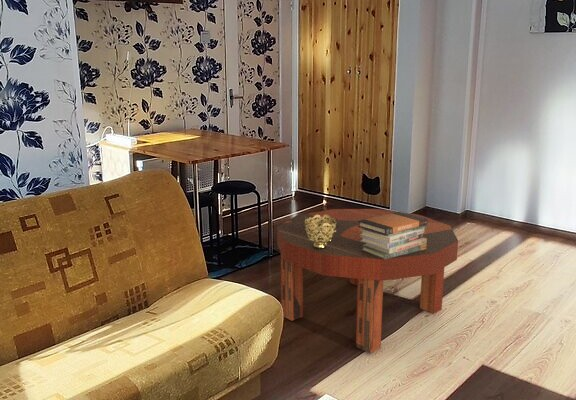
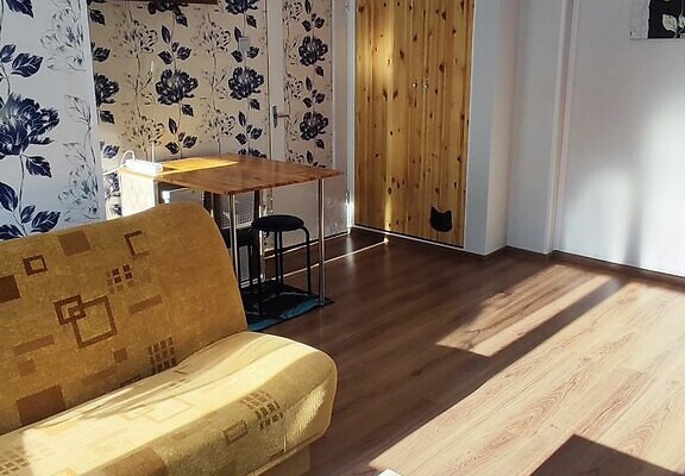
- coffee table (365, 271)
- decorative bowl (320, 232)
- book stack (392, 234)
